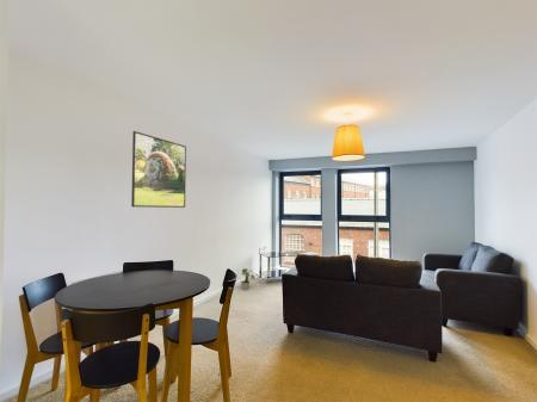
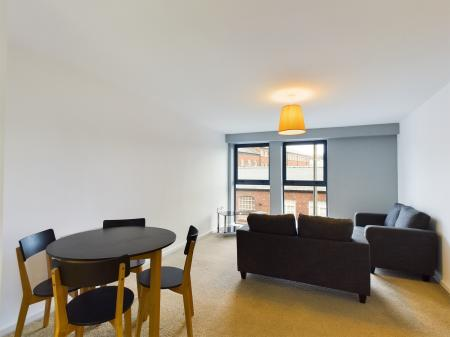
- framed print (161, 173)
- potted plant (247, 278)
